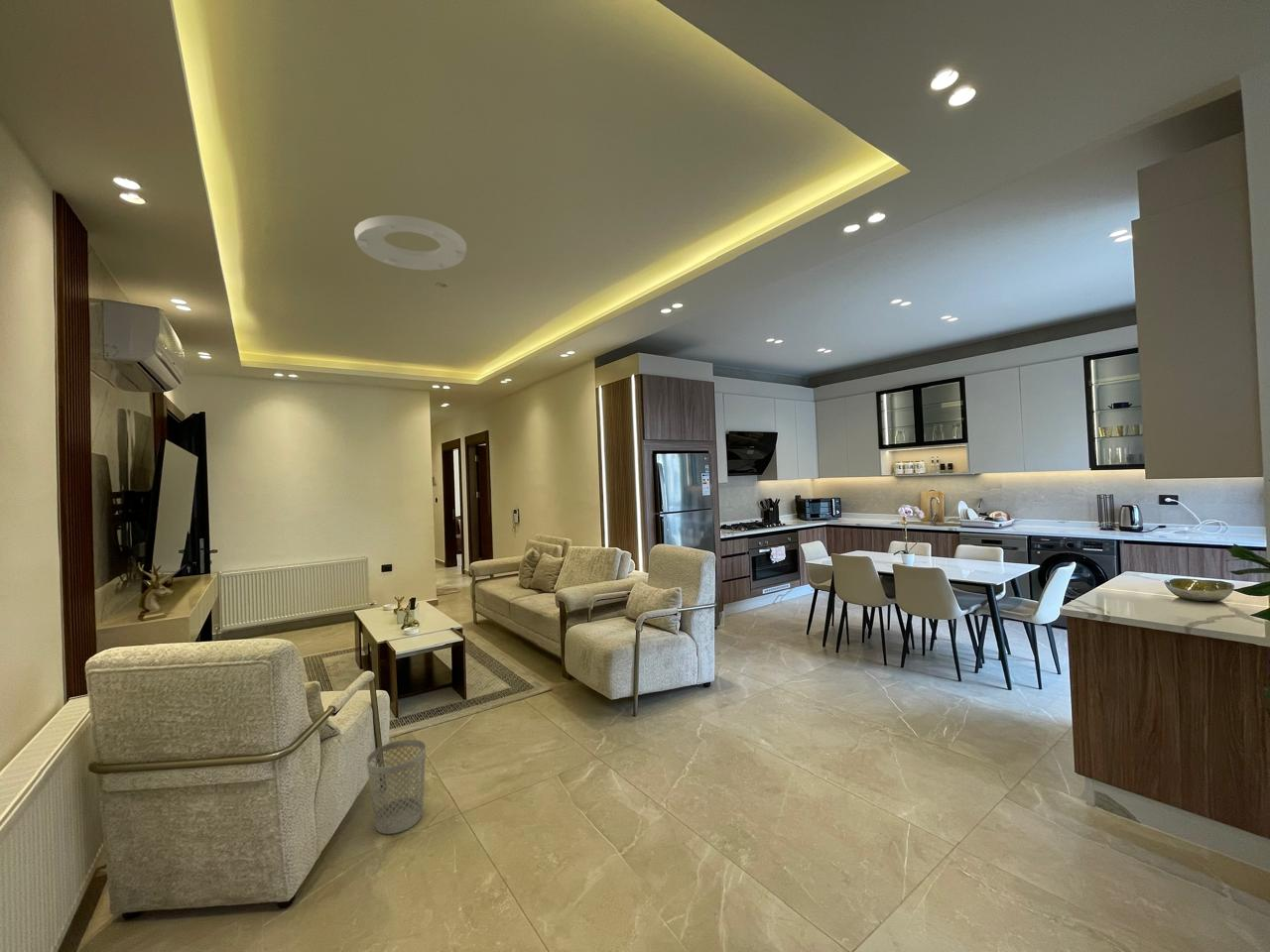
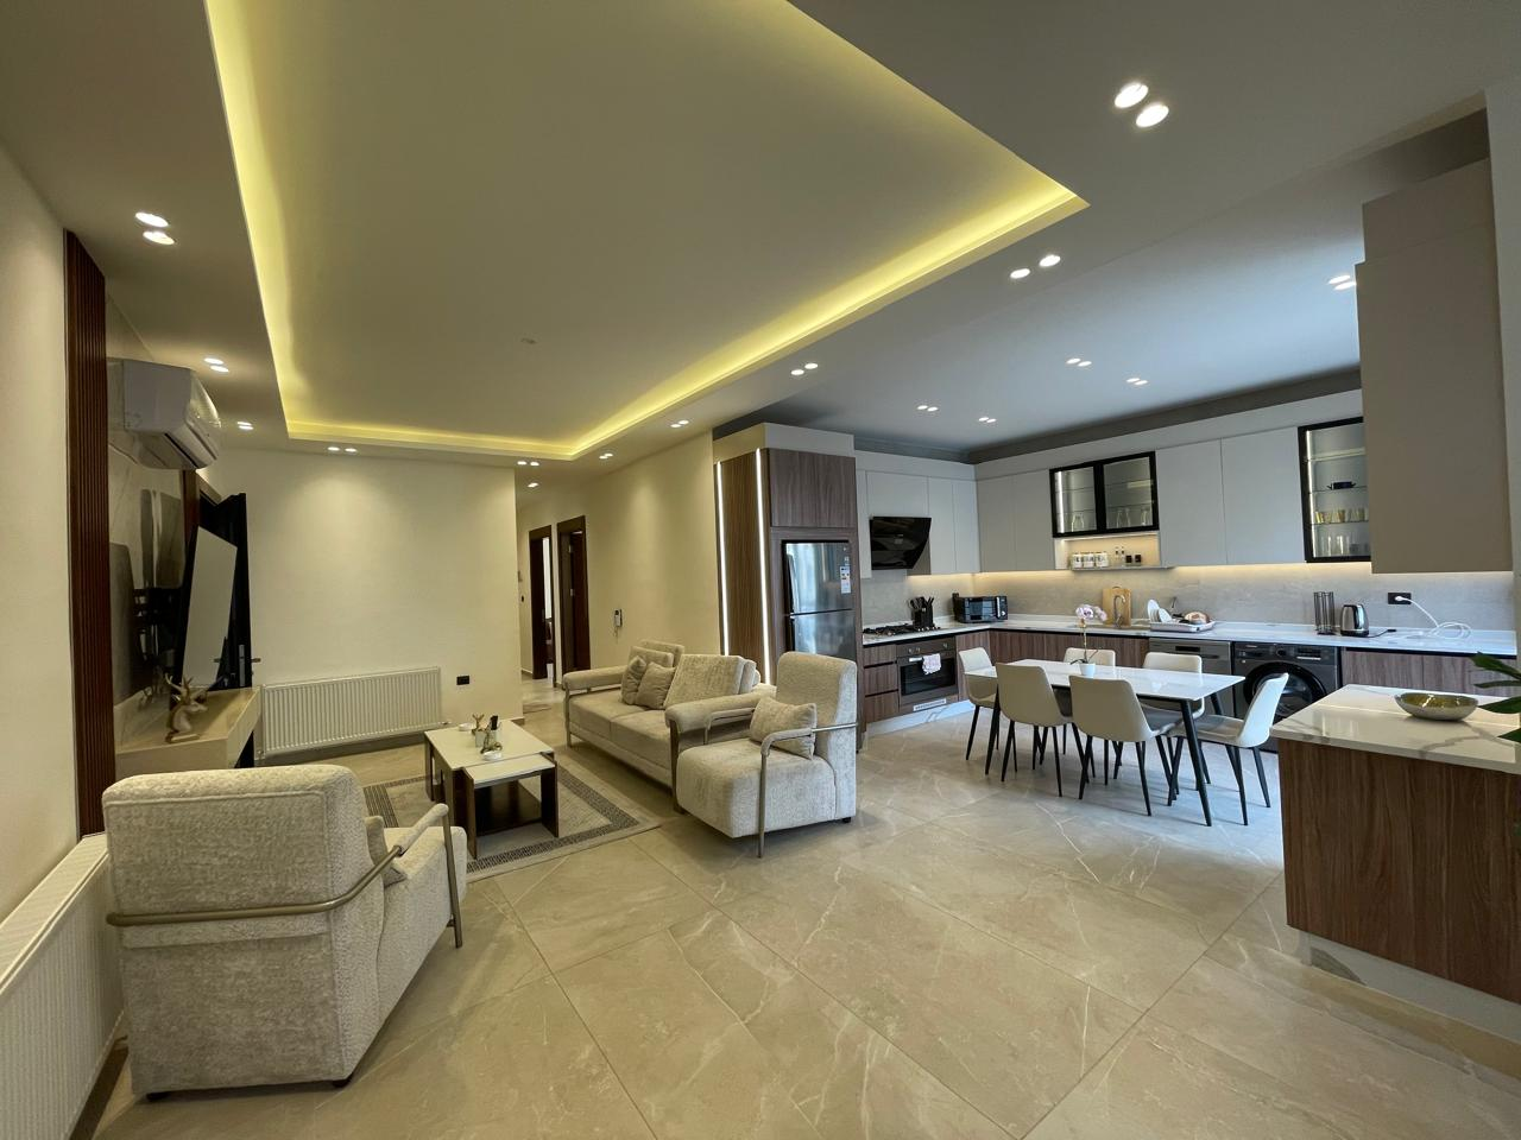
- wastebasket (398, 785)
- ceiling light (410, 250)
